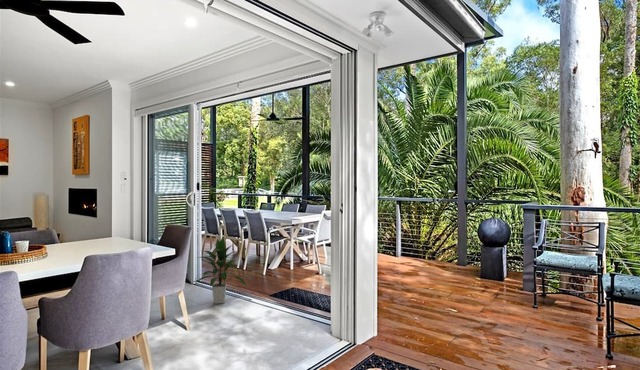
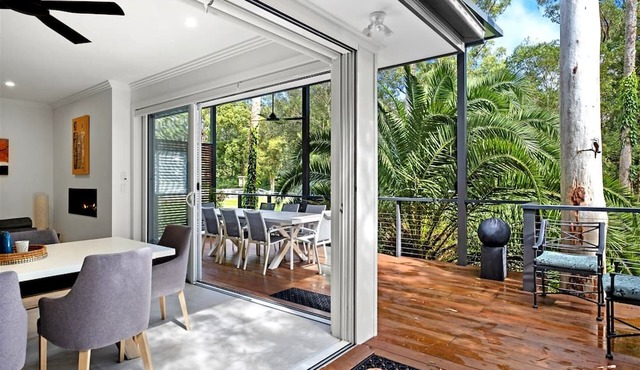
- indoor plant (221, 270)
